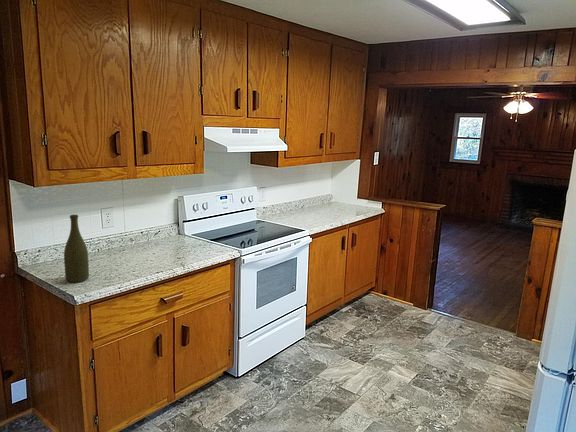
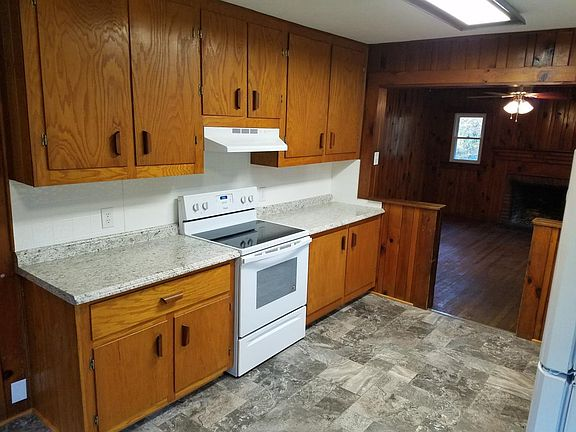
- bottle (75, 247)
